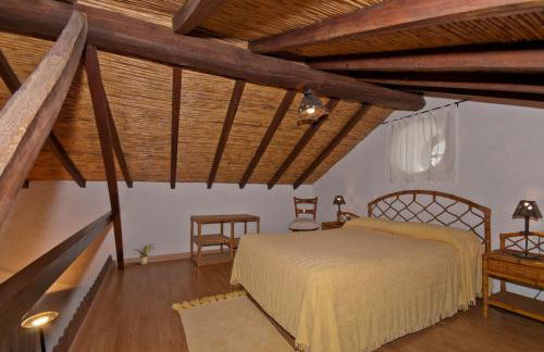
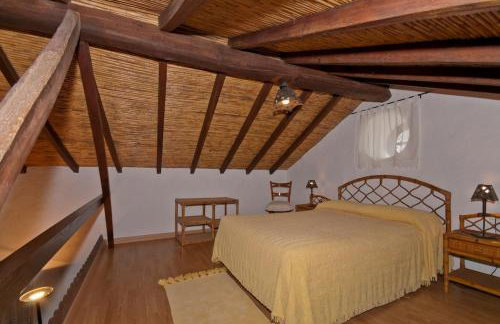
- potted plant (145, 254)
